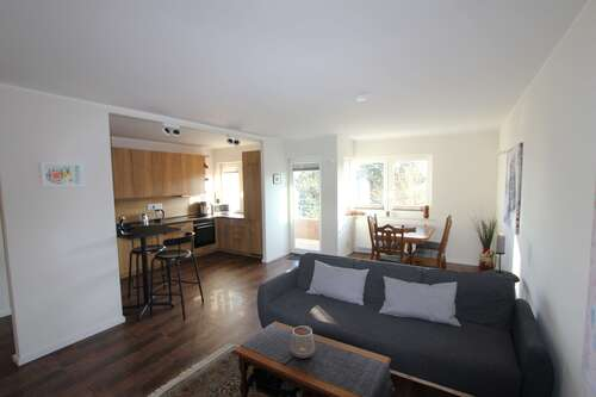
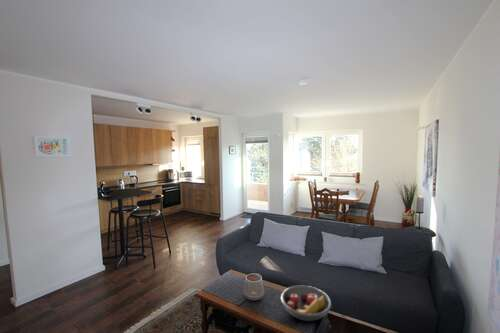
+ fruit bowl (305, 303)
